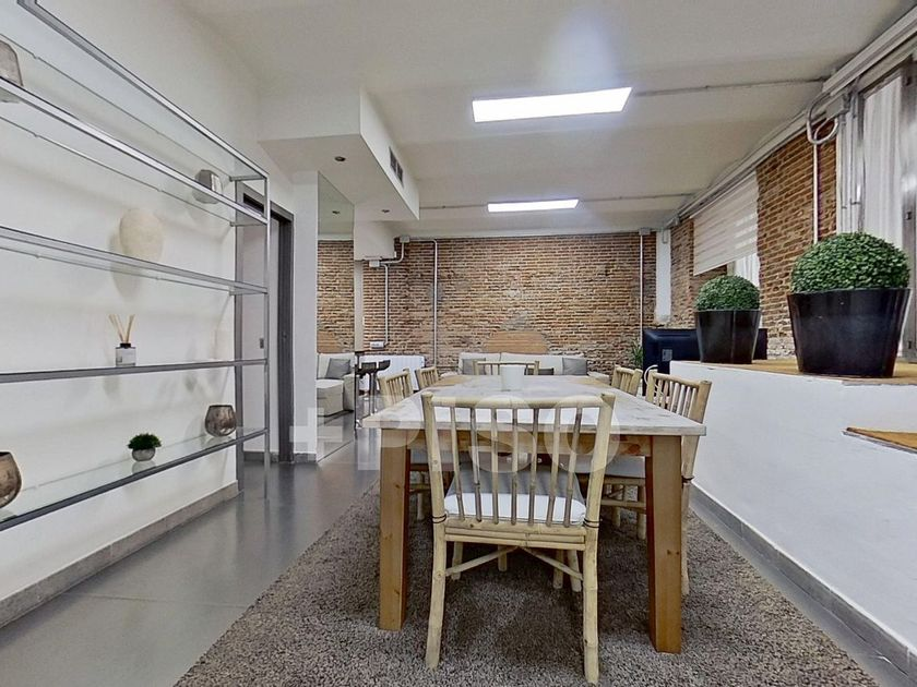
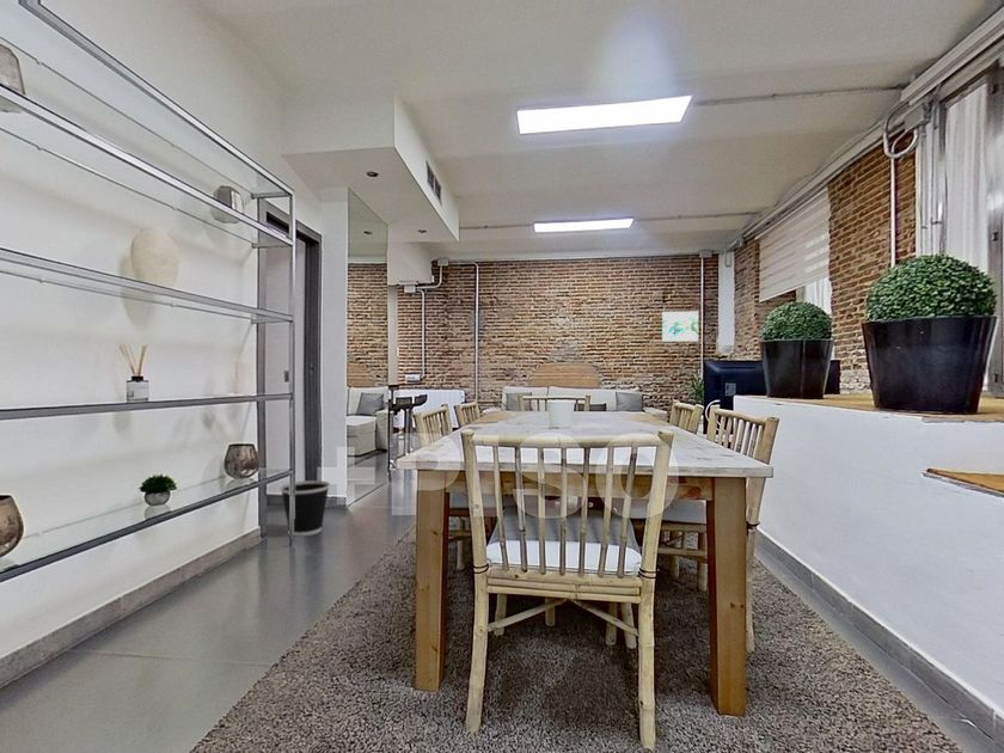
+ wall art (680, 326)
+ wastebasket (305, 508)
